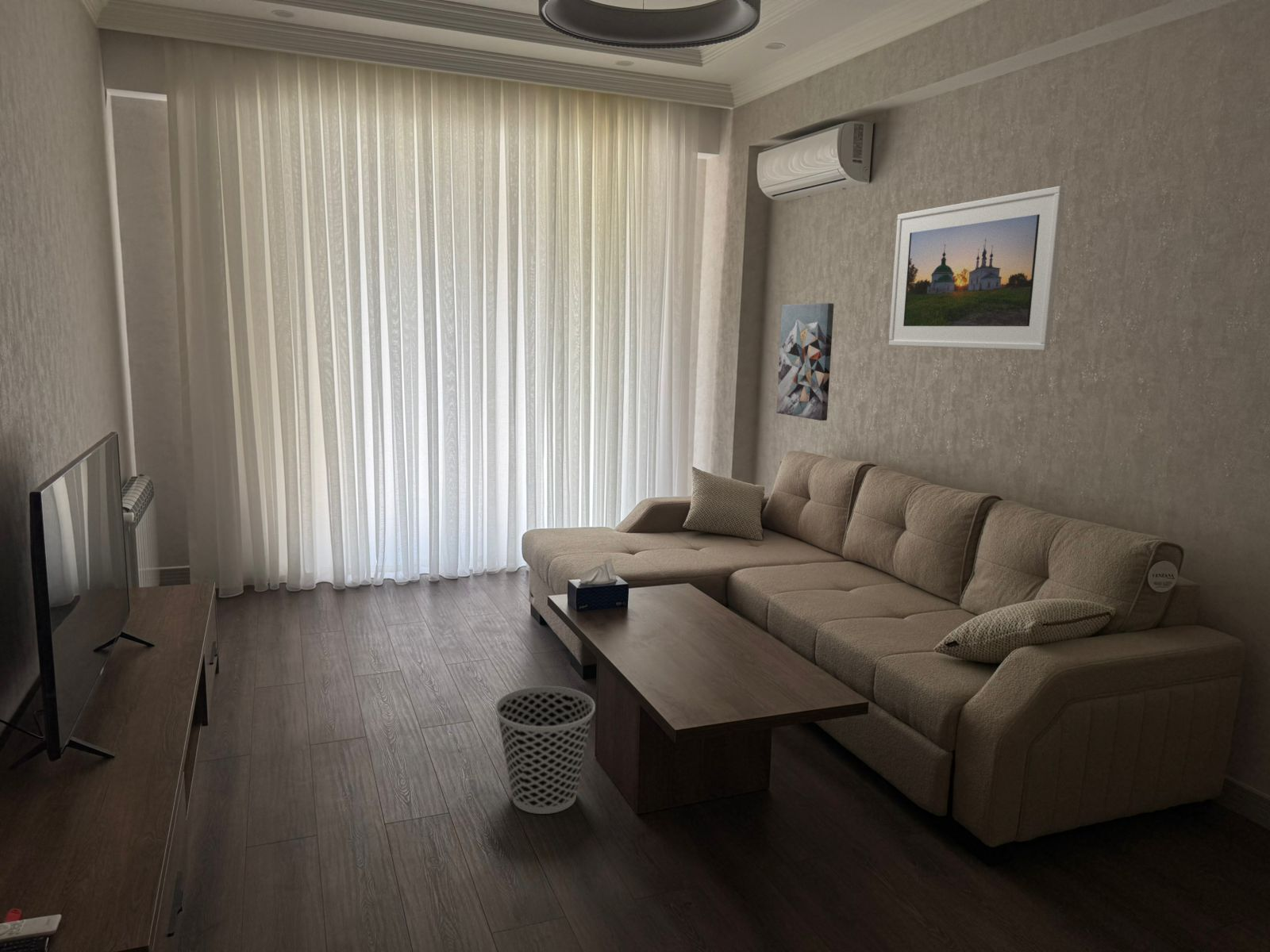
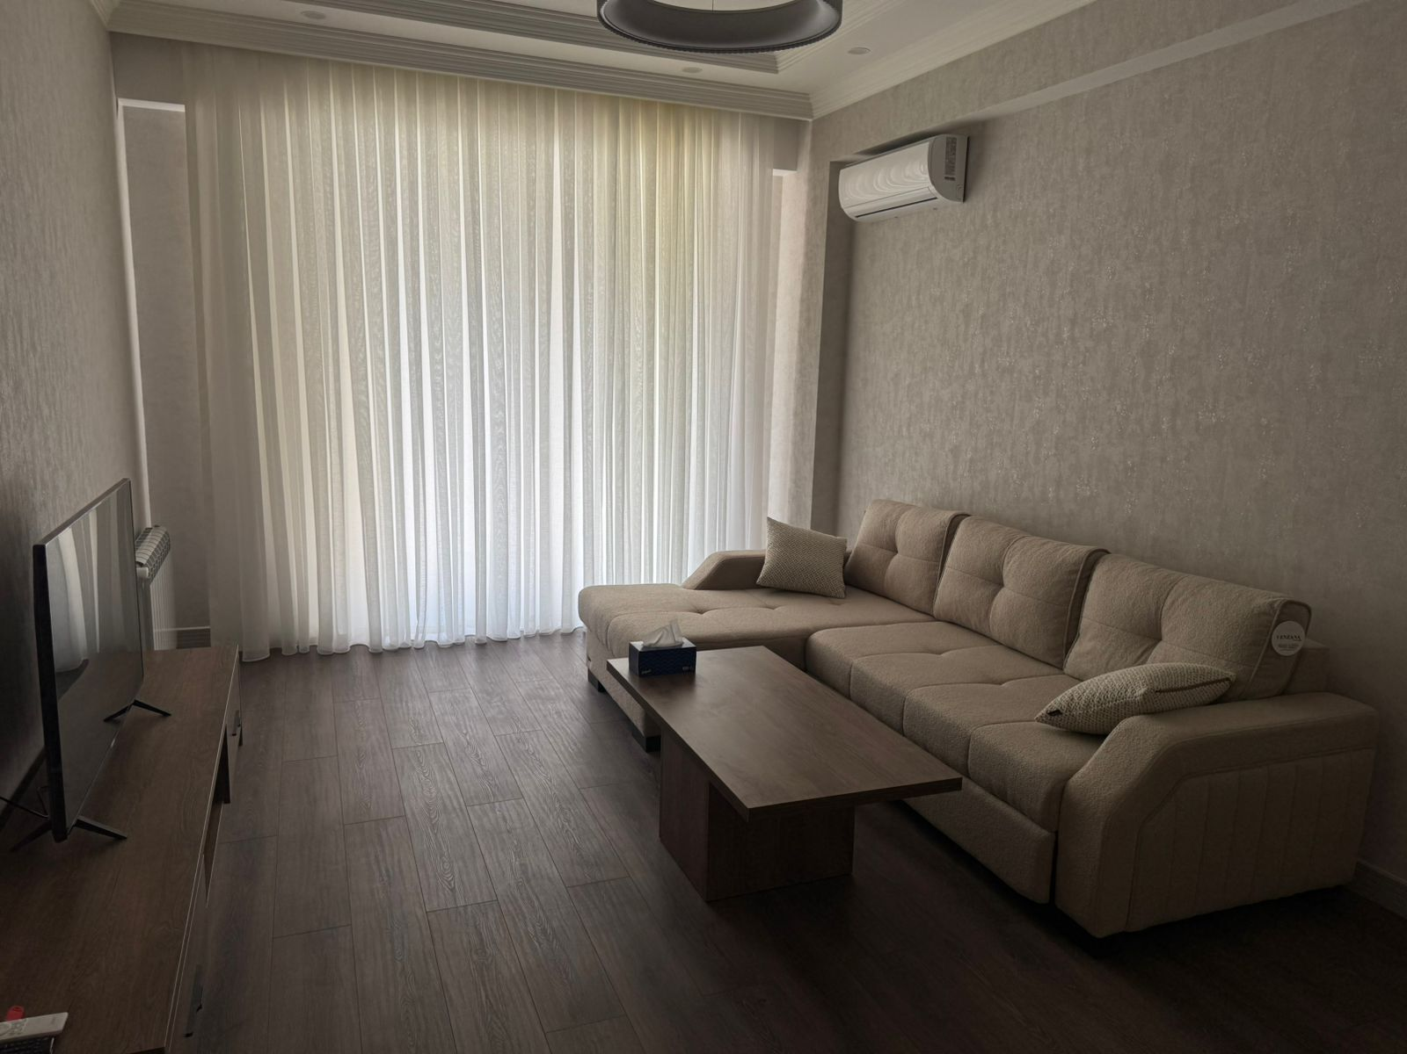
- wastebasket (545, 751)
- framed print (965, 275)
- wall art (803, 360)
